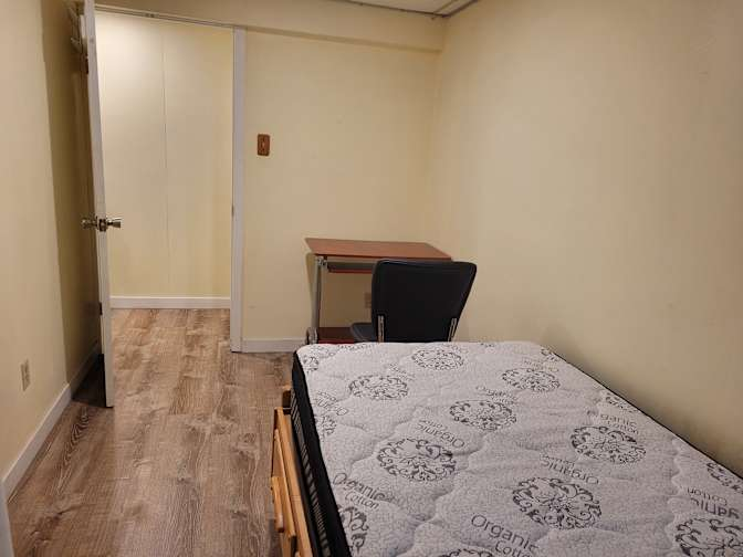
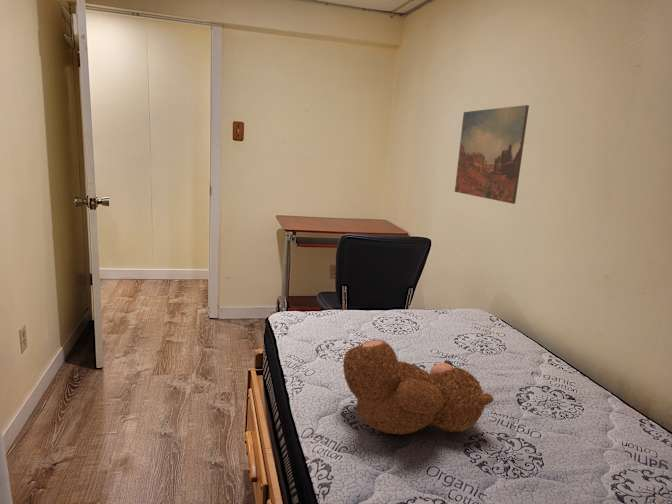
+ wall art (487, 153)
+ teddy bear (419, 384)
